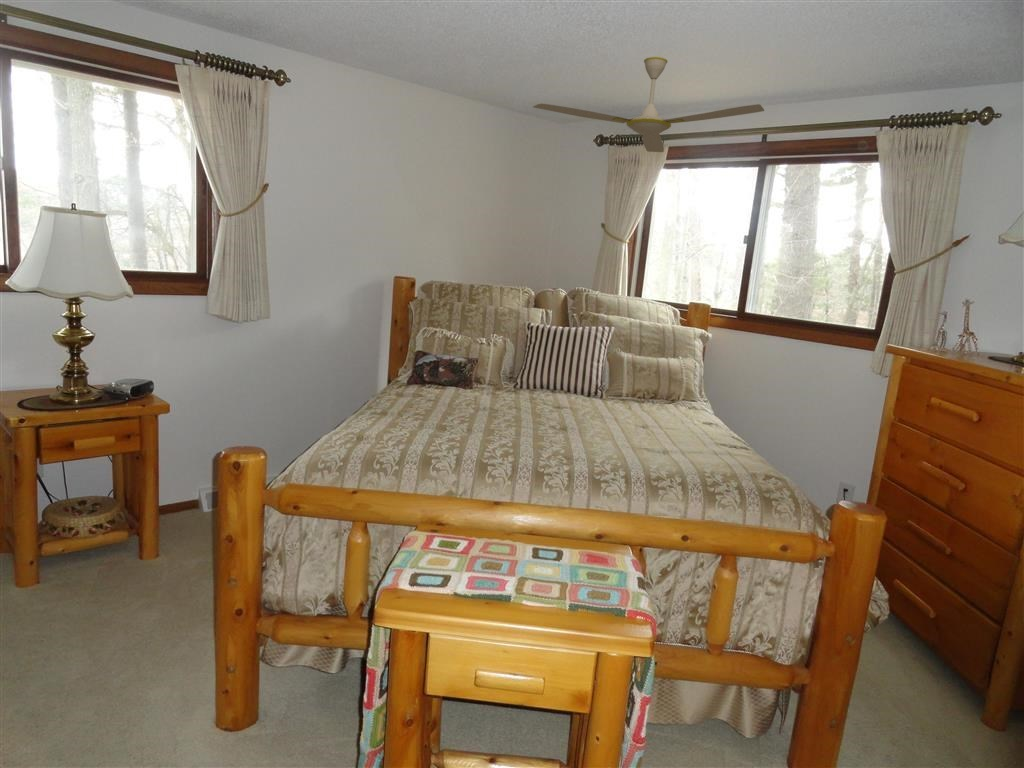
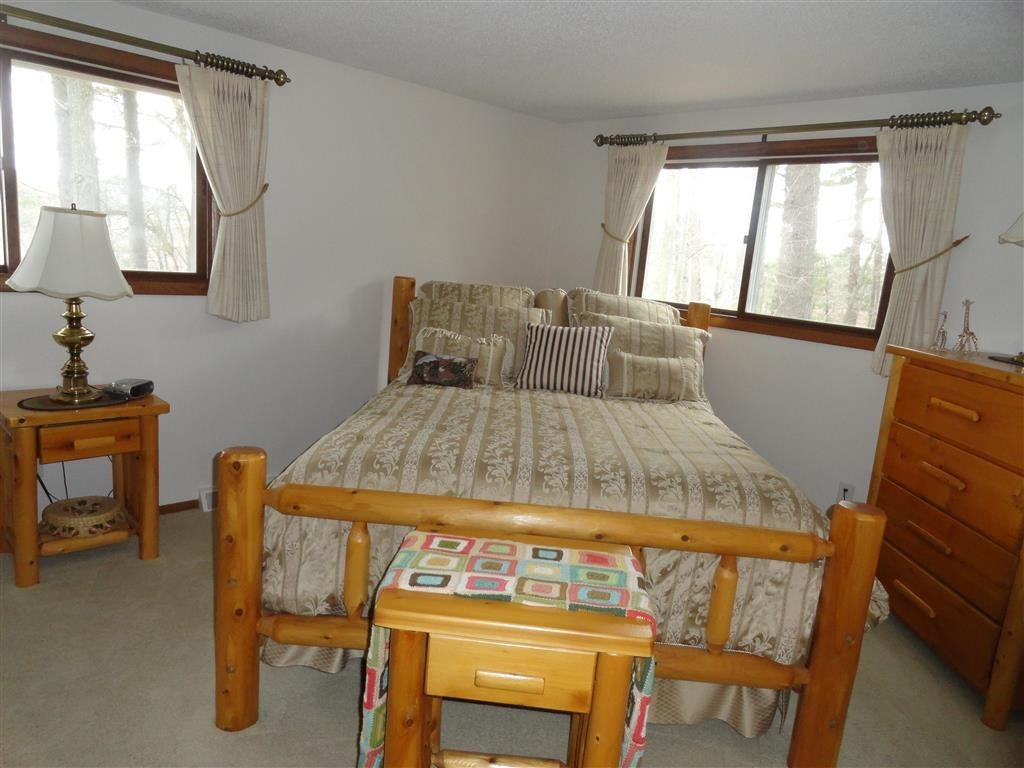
- ceiling fan (646, 106)
